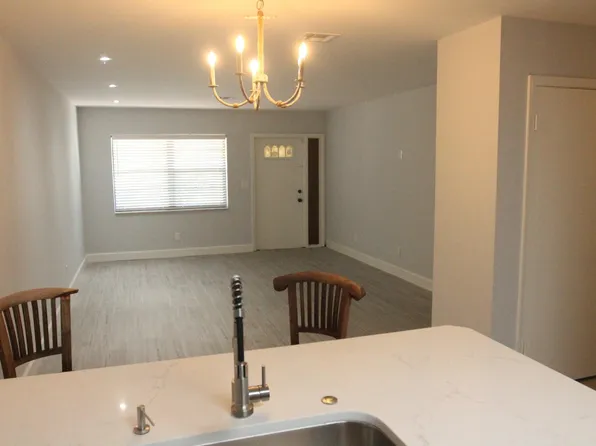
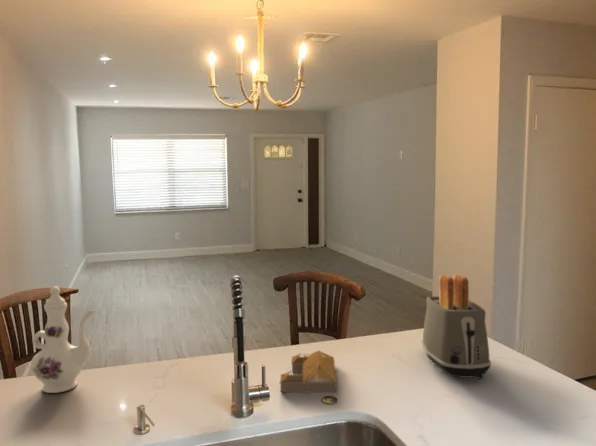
+ architectural model (308, 367)
+ toaster (454, 320)
+ chinaware (63, 336)
